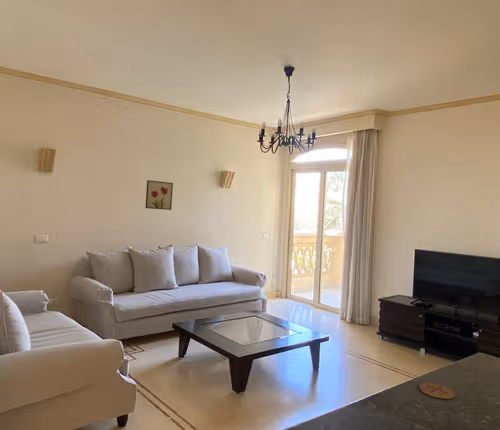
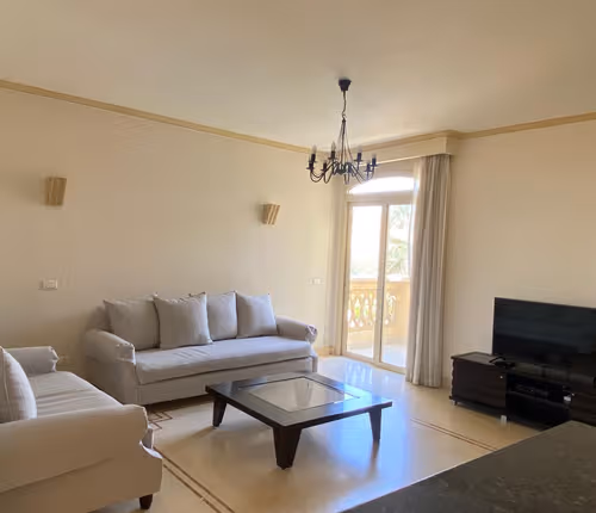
- coaster (436, 390)
- wall art (159, 195)
